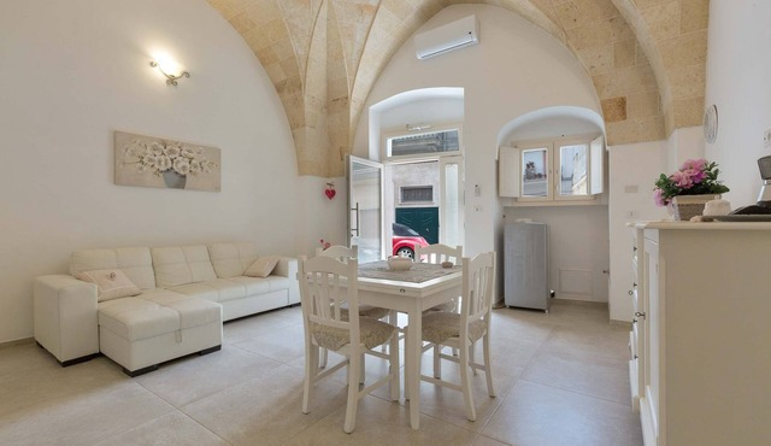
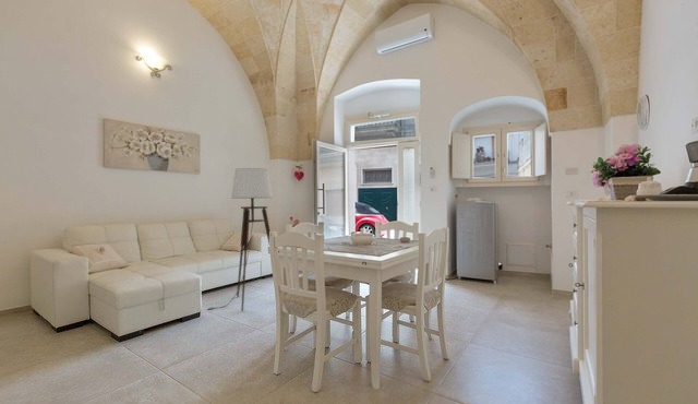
+ floor lamp (243, 236)
